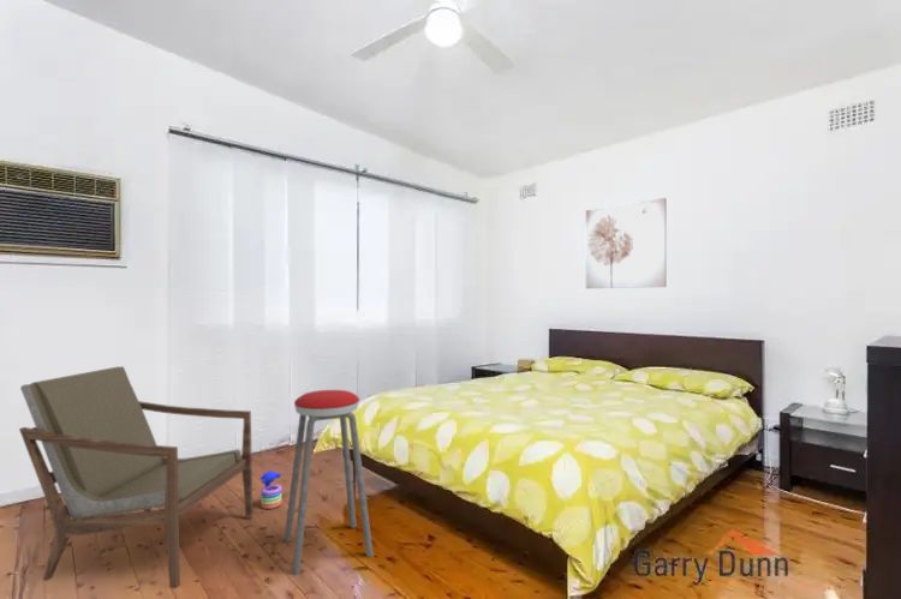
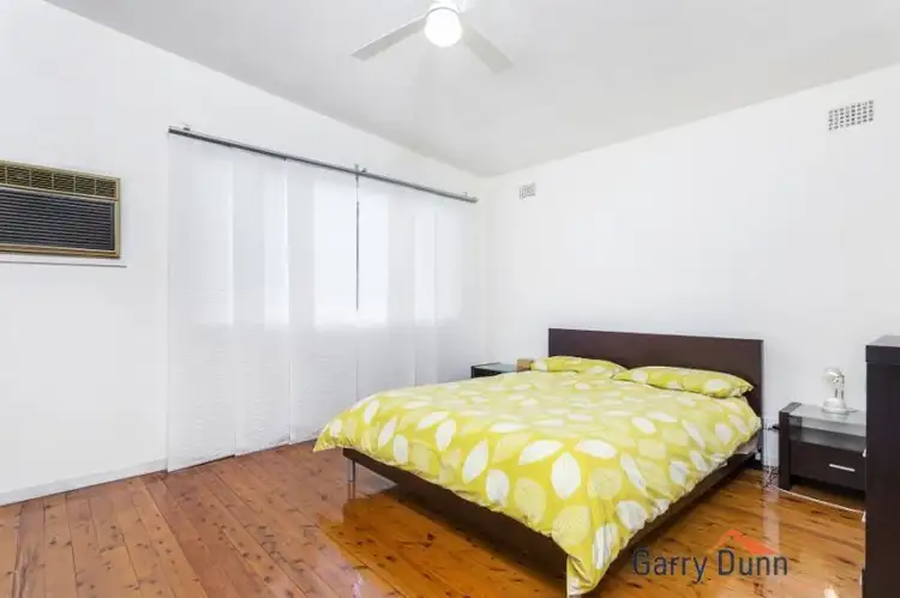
- wall art (622, 246)
- stacking toy (270, 489)
- armchair (147, 459)
- music stool (345, 471)
